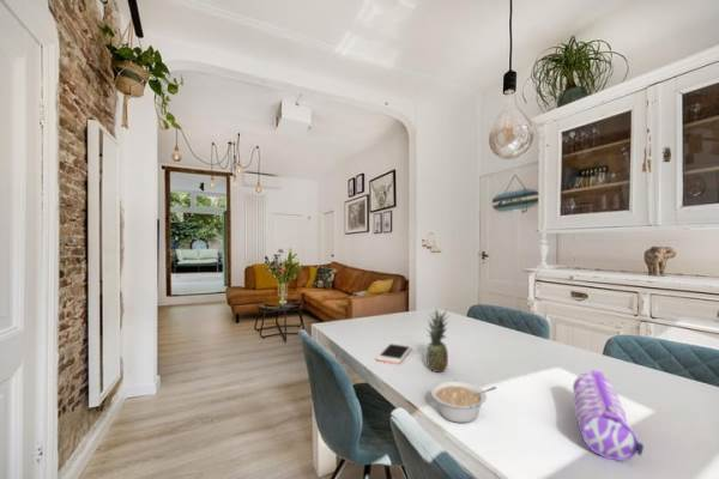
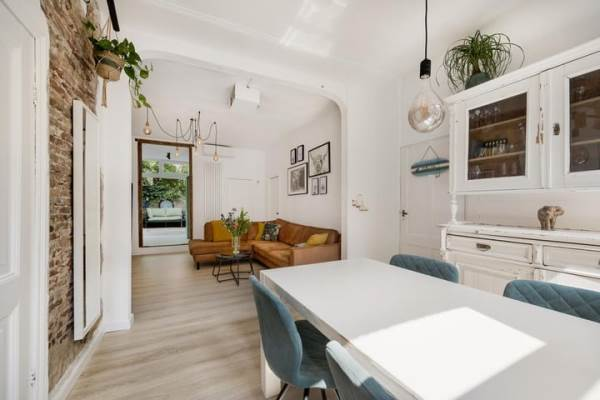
- pencil case (599, 410)
- fruit (437, 339)
- cell phone (394, 352)
- legume (459, 399)
